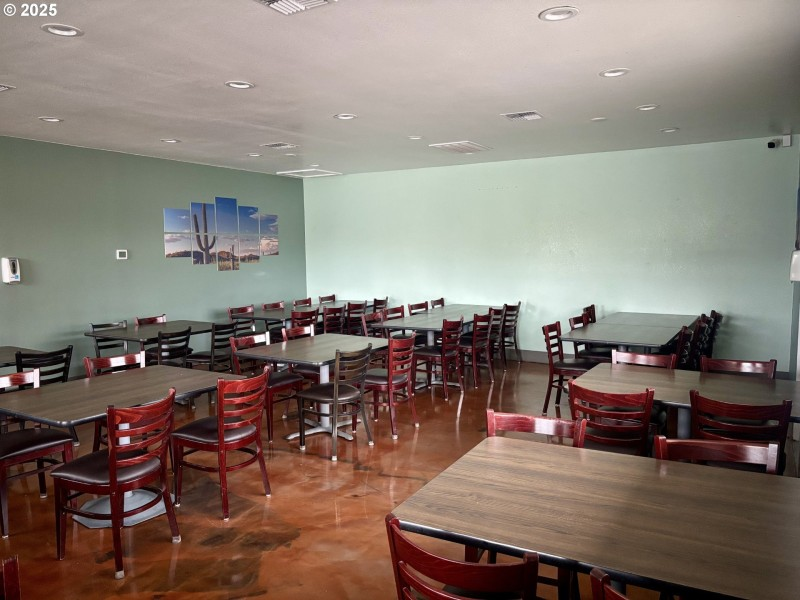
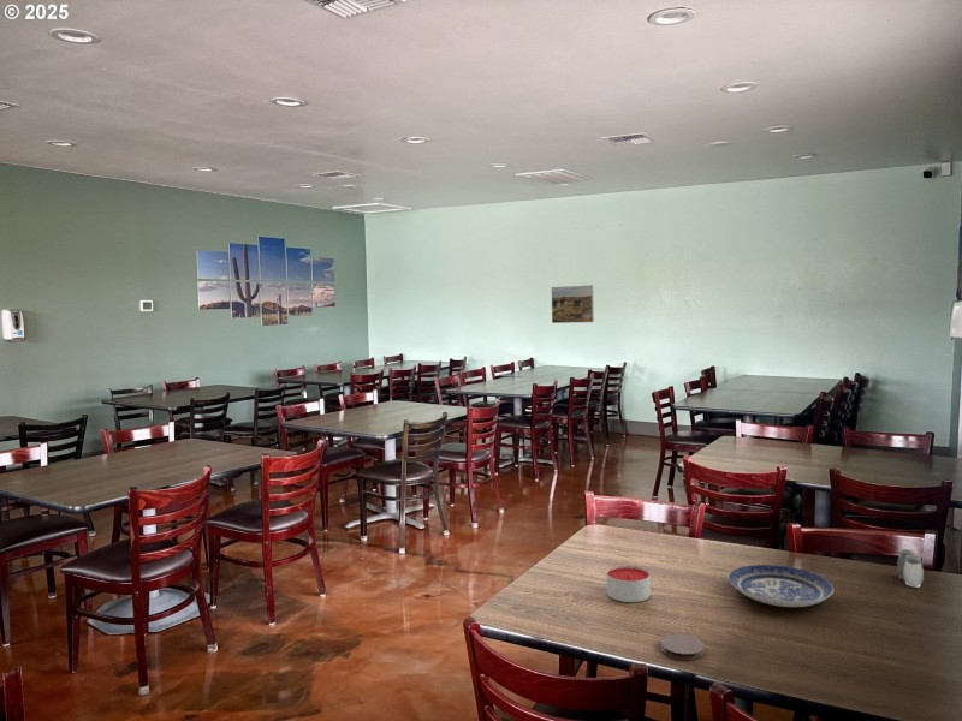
+ coaster (682, 646)
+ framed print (571, 304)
+ plate (779, 588)
+ salt and pepper shaker (909, 567)
+ candle (628, 582)
